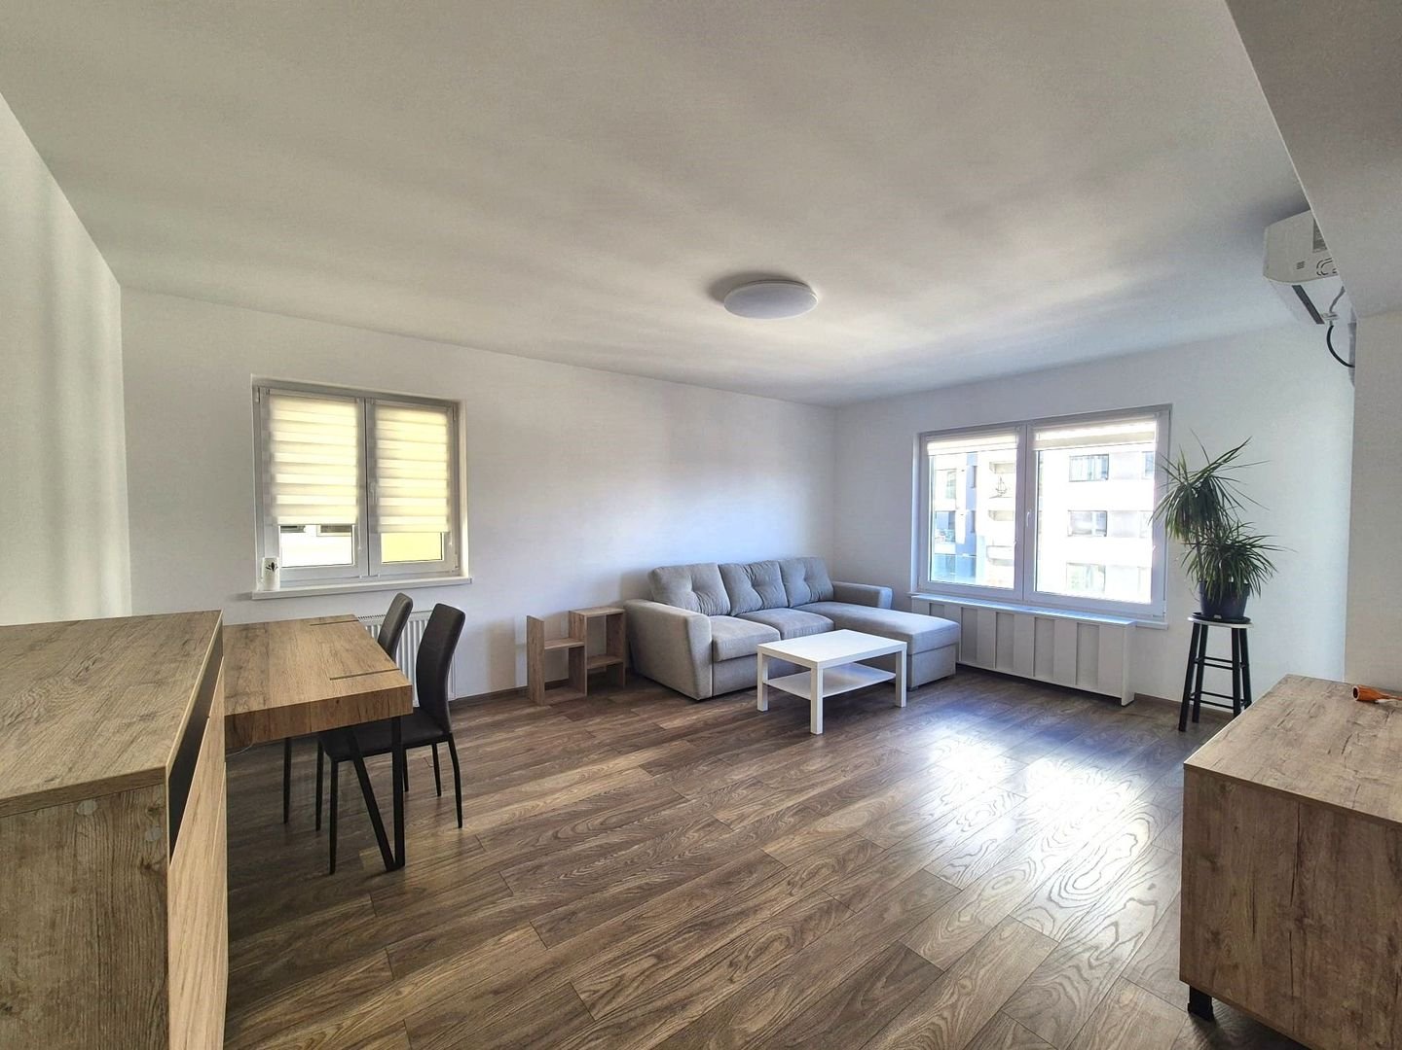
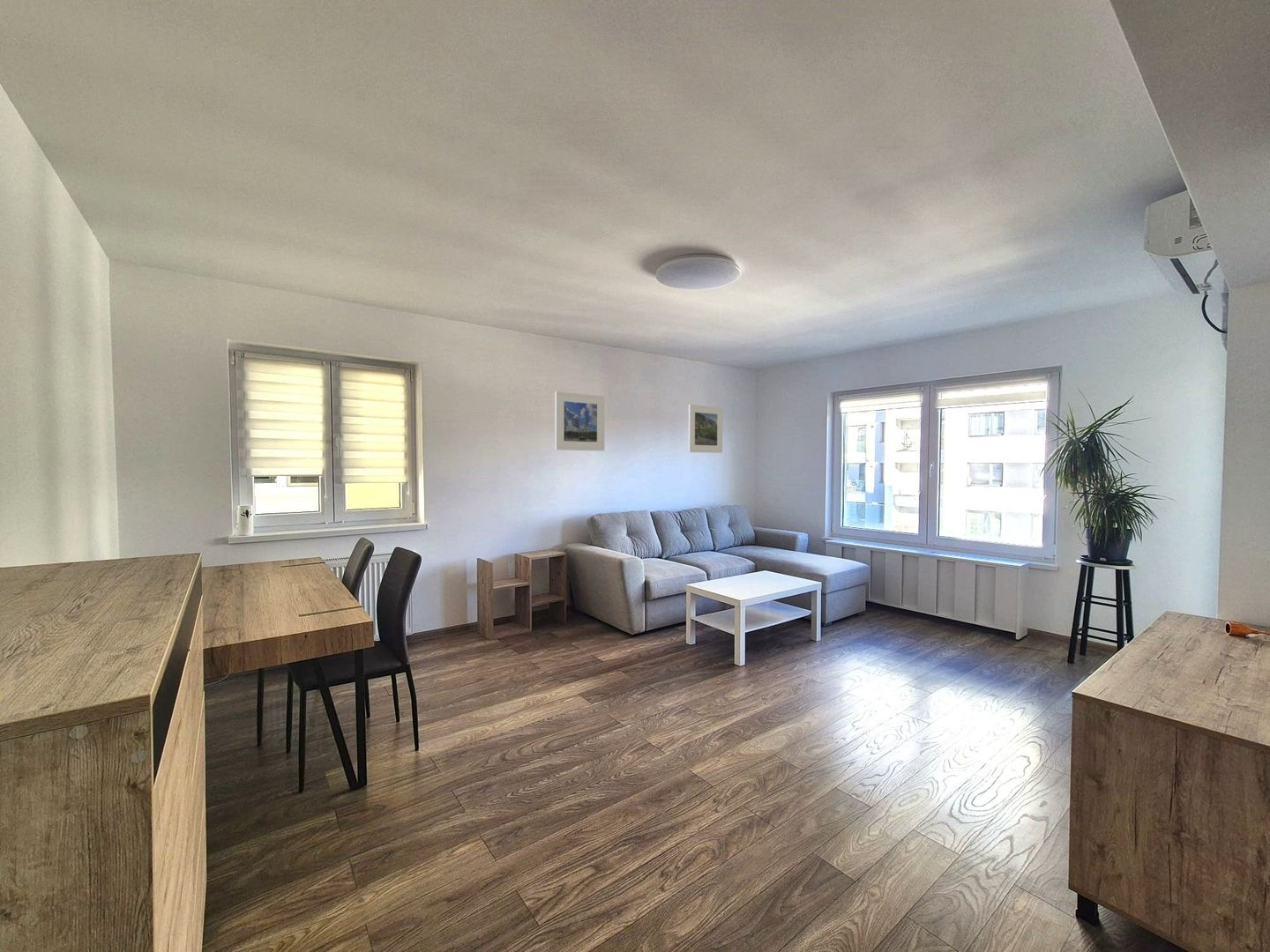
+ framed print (706, 429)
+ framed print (580, 421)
